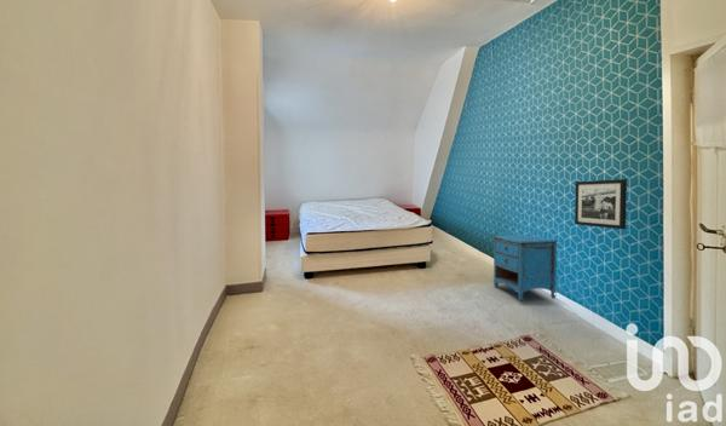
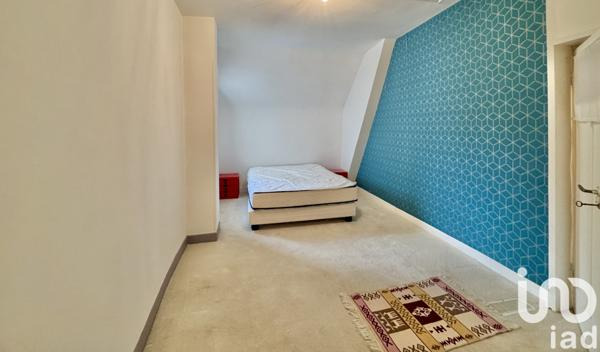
- picture frame (598, 203)
- nightstand (523, 265)
